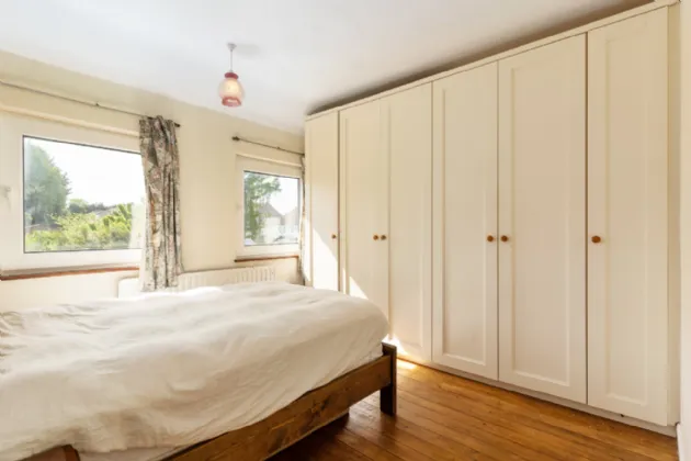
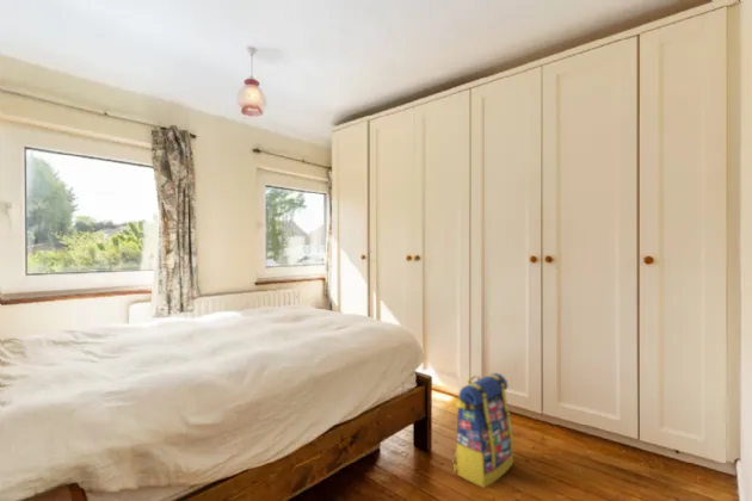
+ backpack (482, 423)
